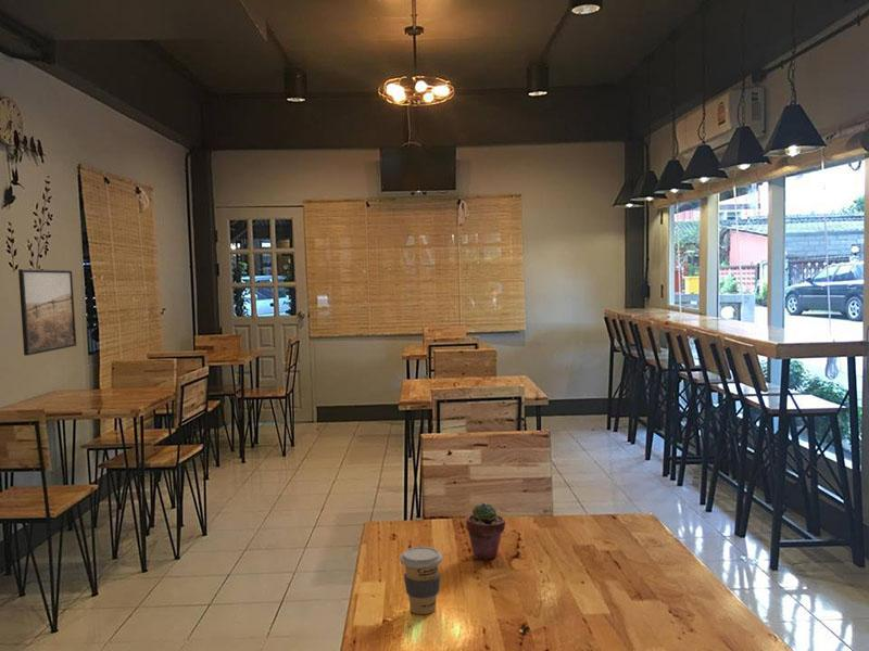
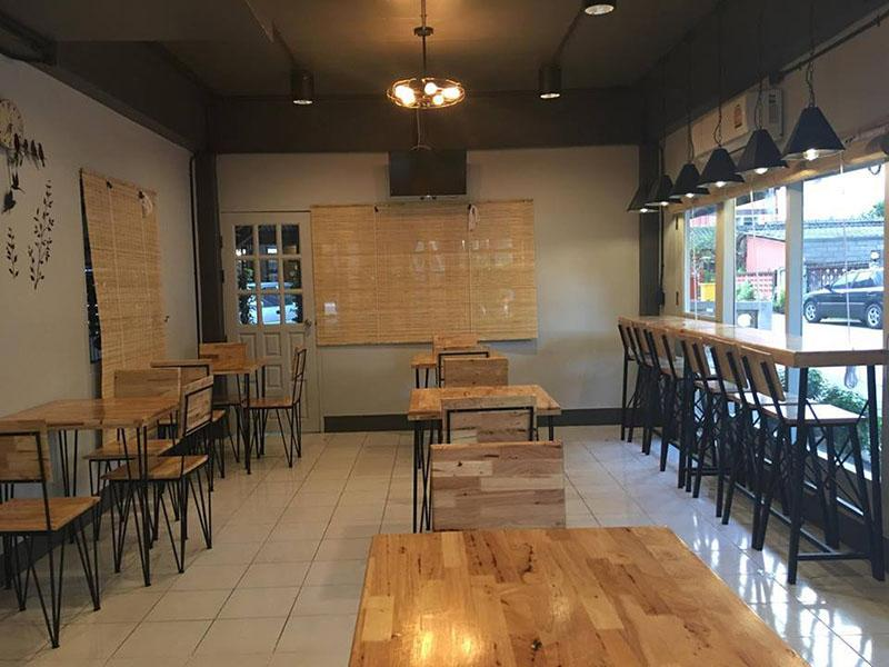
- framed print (49, 310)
- potted succulent (484, 528)
- coffee cup (421, 580)
